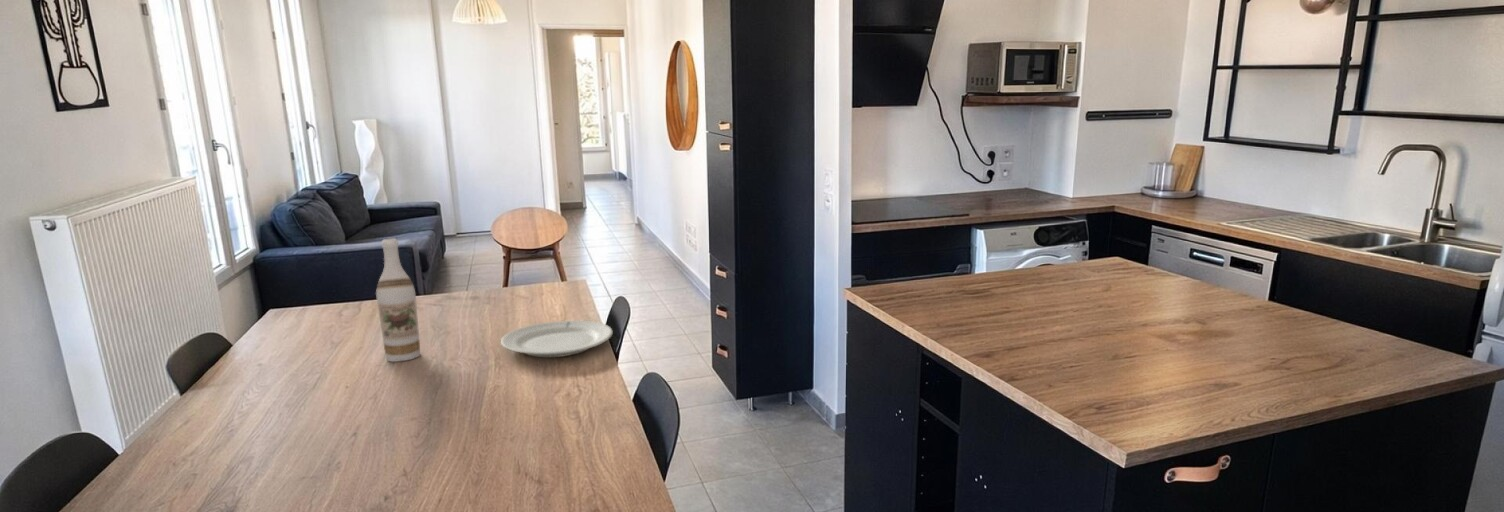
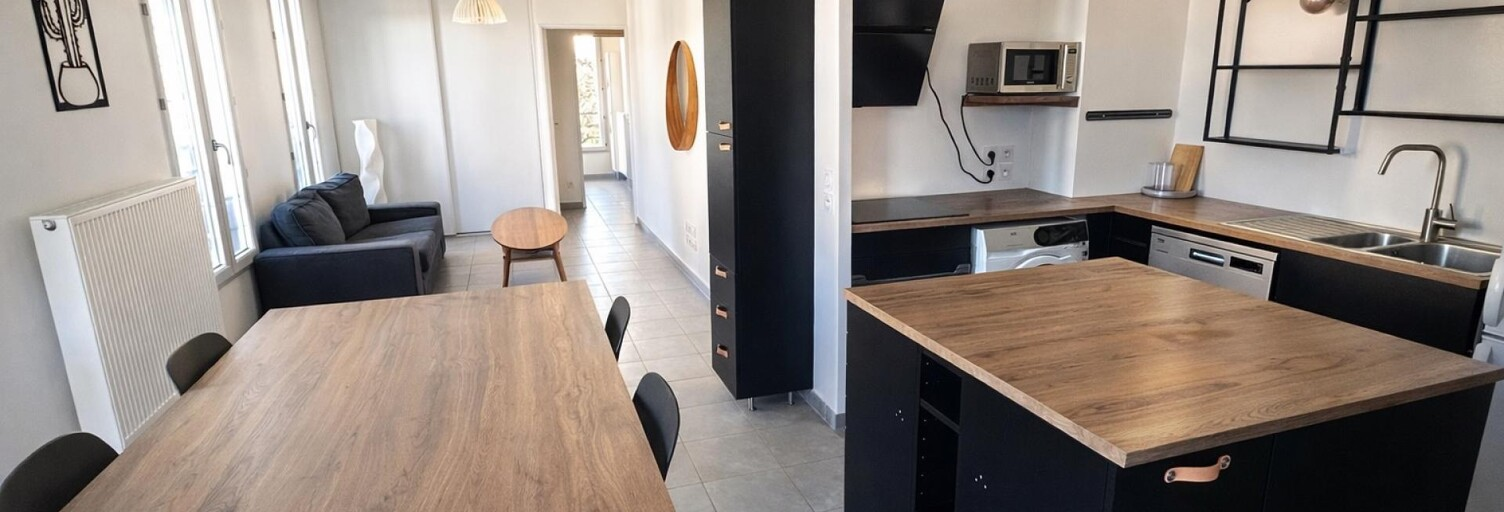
- chinaware (558, 340)
- wine bottle (396, 299)
